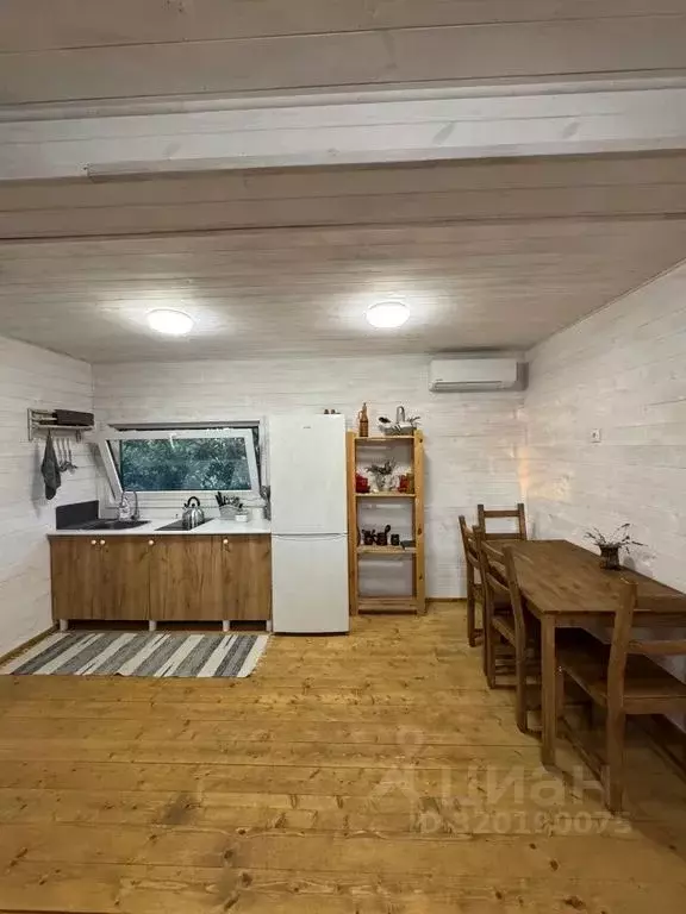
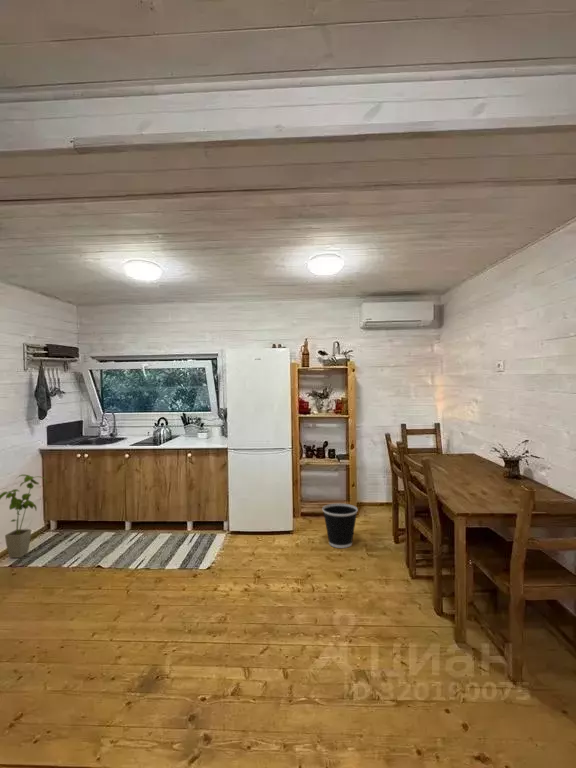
+ wastebasket (340, 526)
+ house plant (24, 513)
